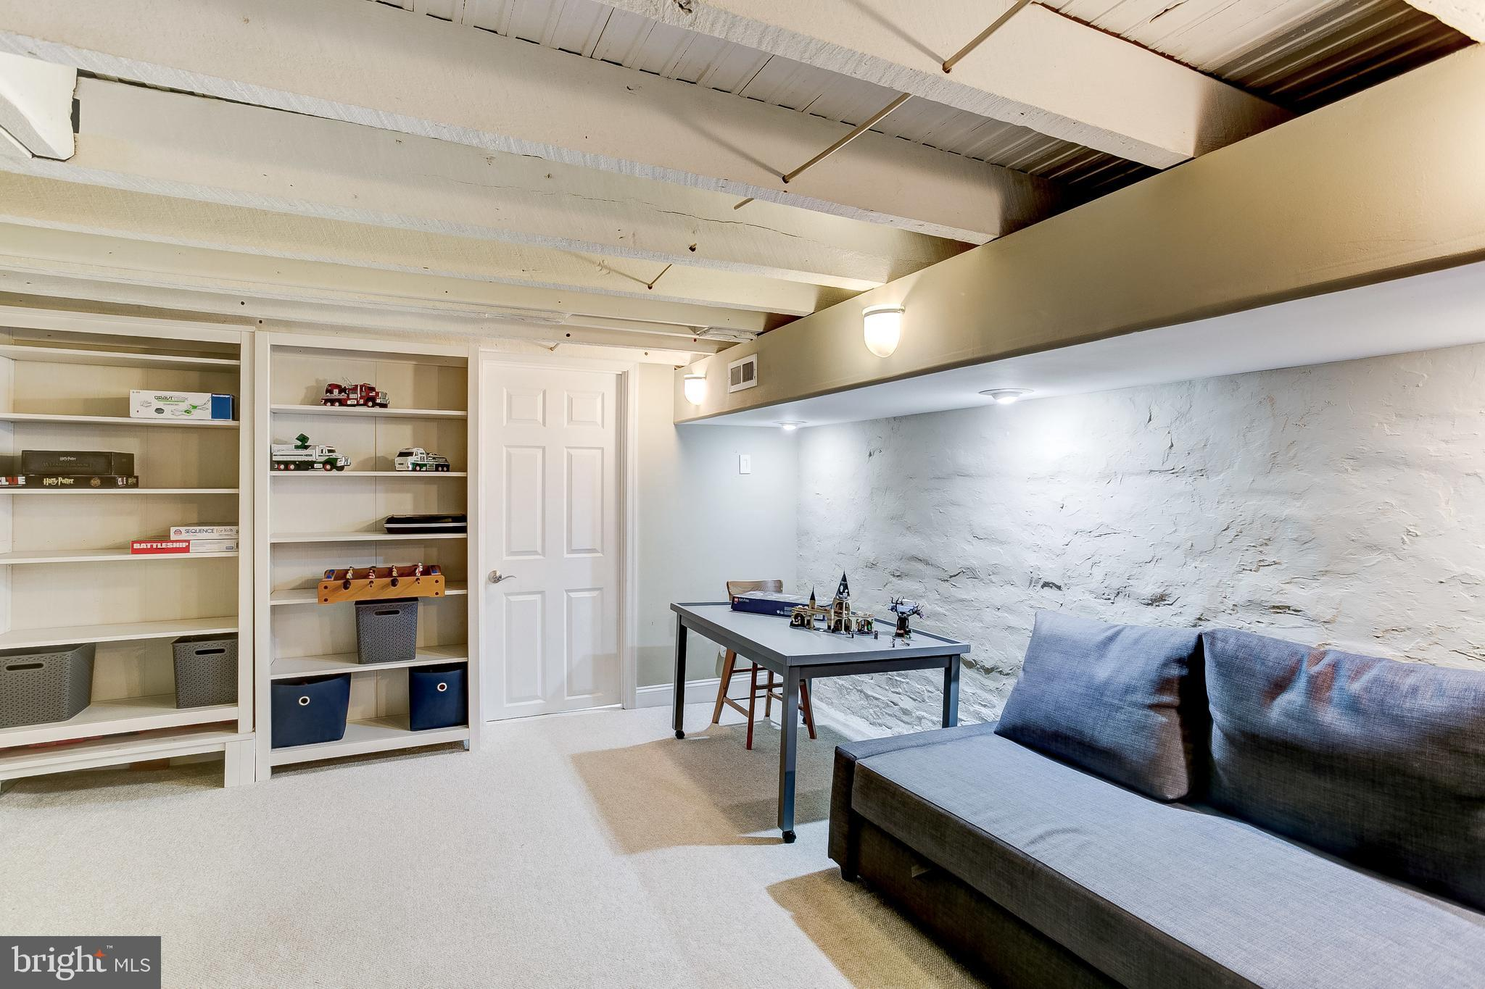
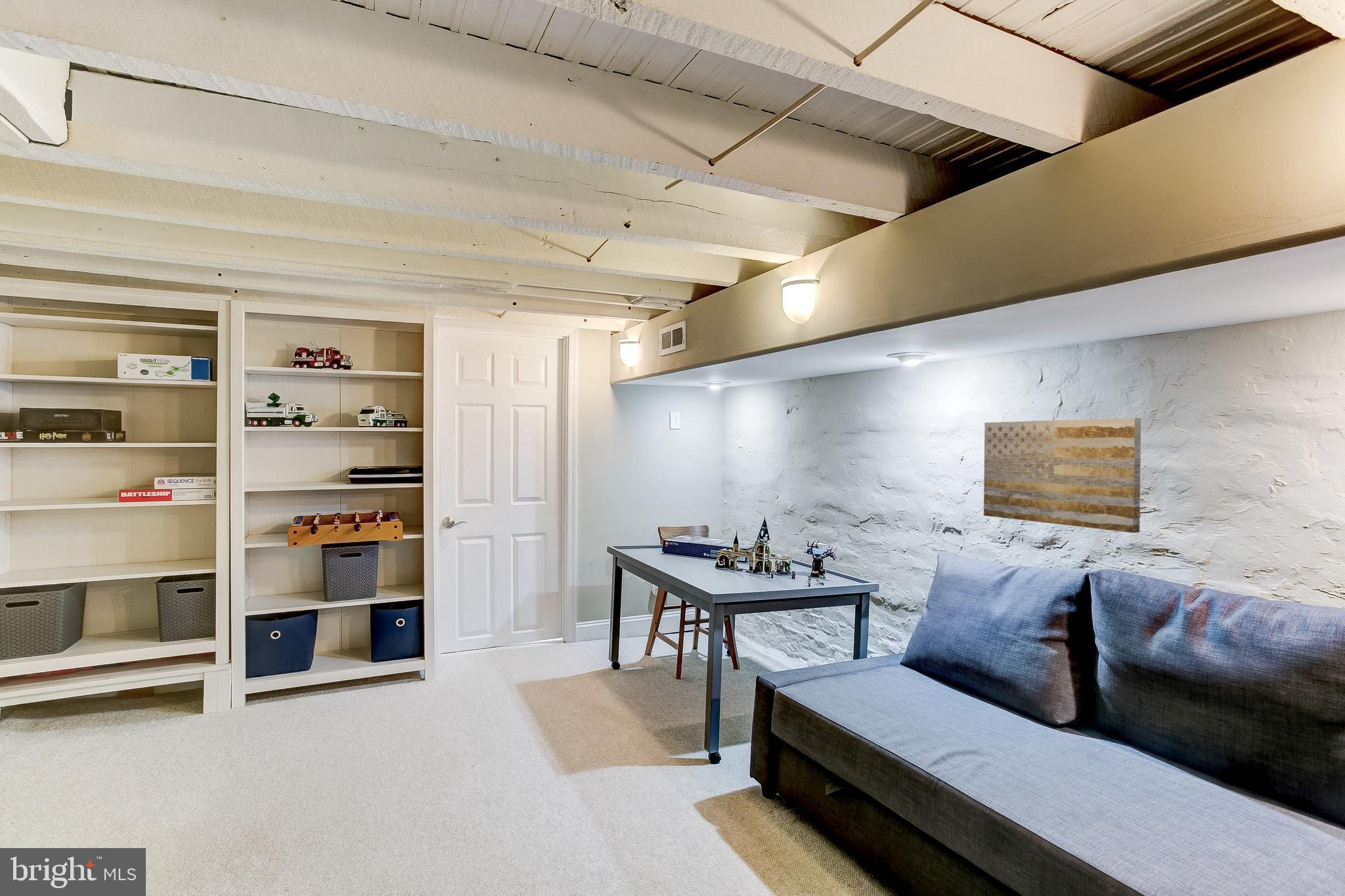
+ wall art (1054, 471)
